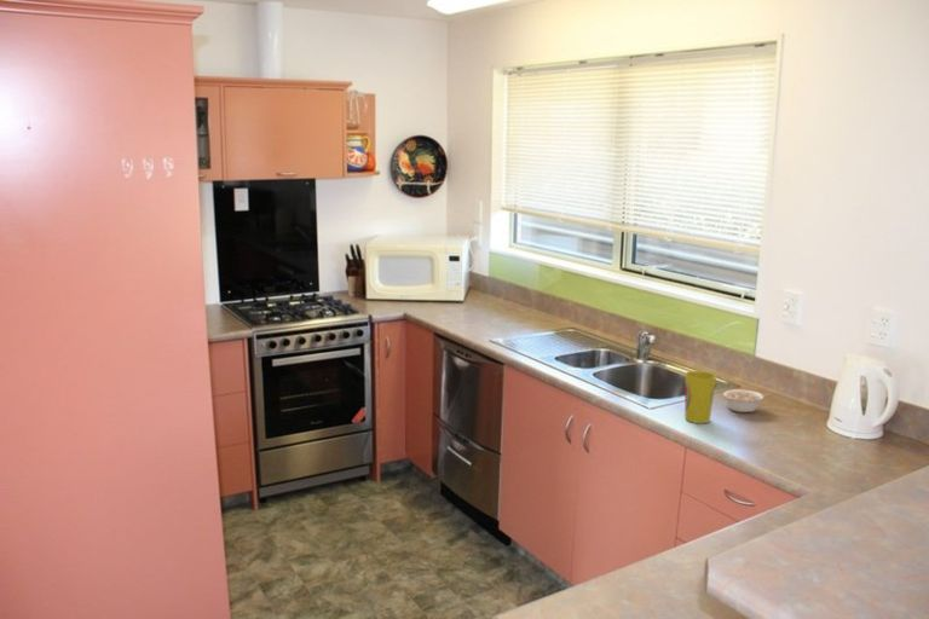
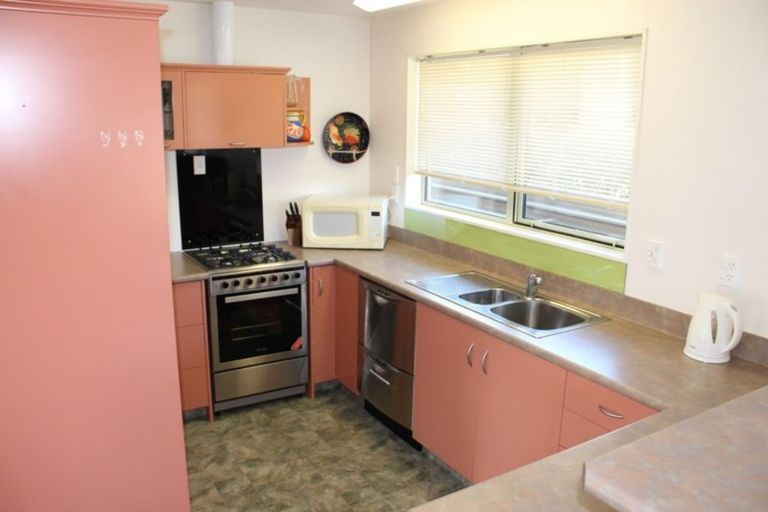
- cup (698, 397)
- legume (744, 399)
